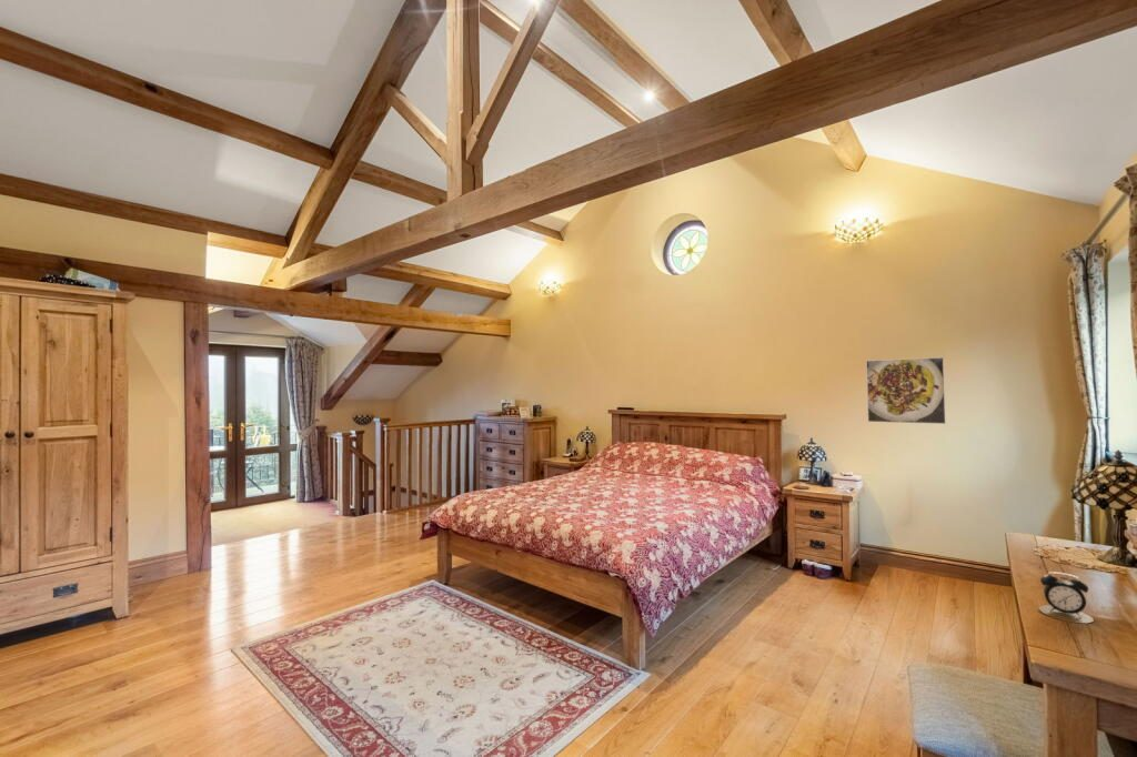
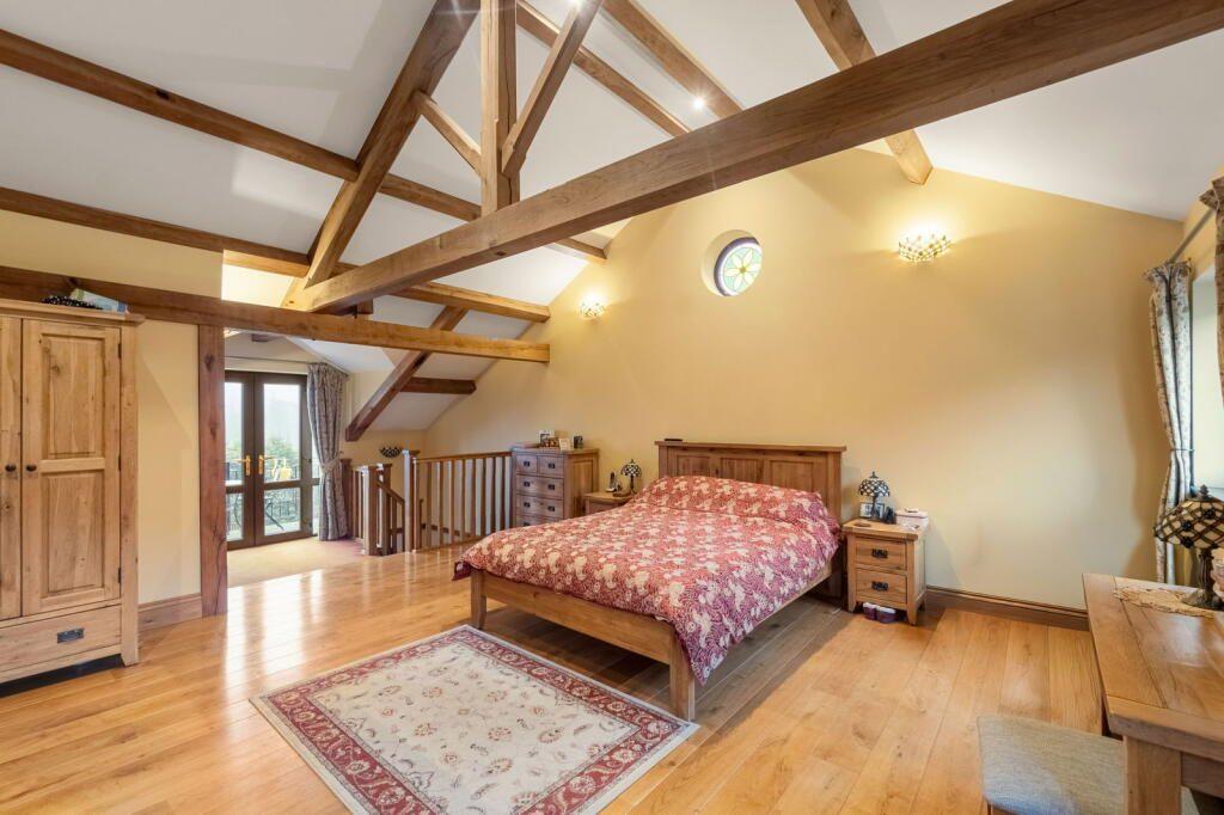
- alarm clock (1064, 594)
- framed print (904, 391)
